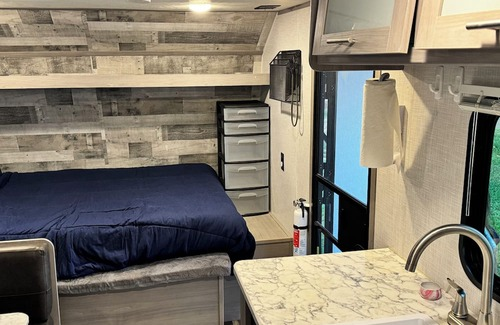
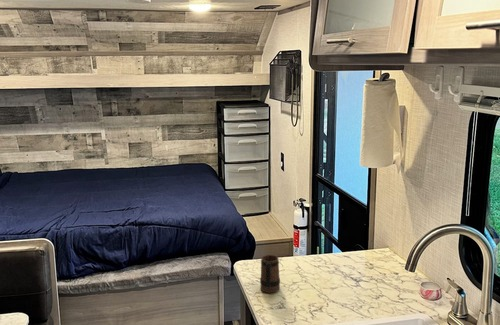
+ mug (269, 274)
